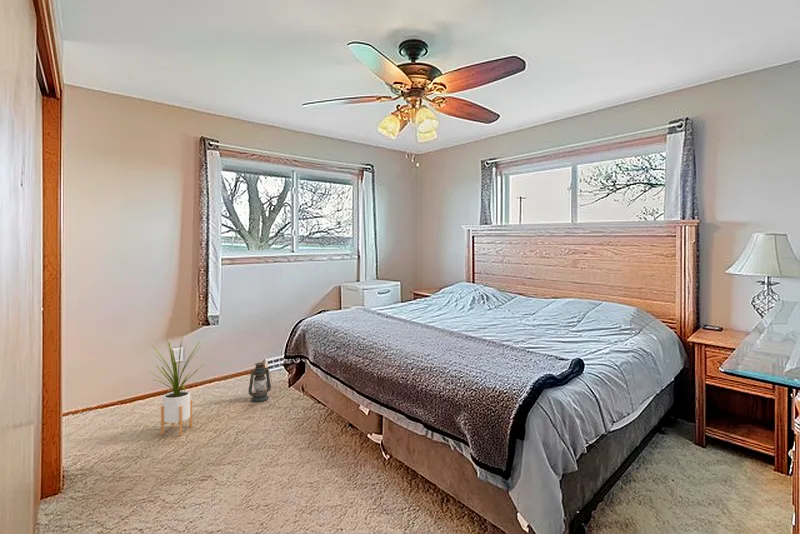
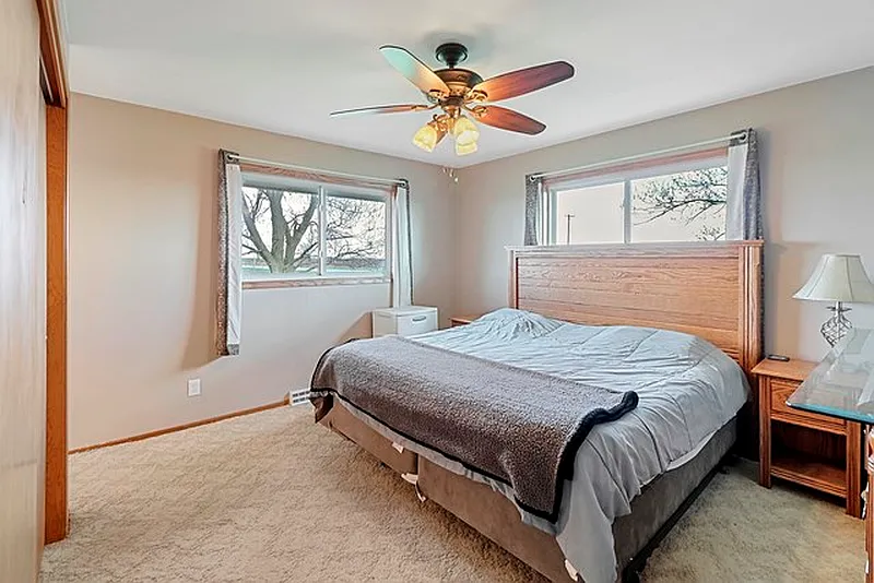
- house plant (177, 382)
- lantern (260, 380)
